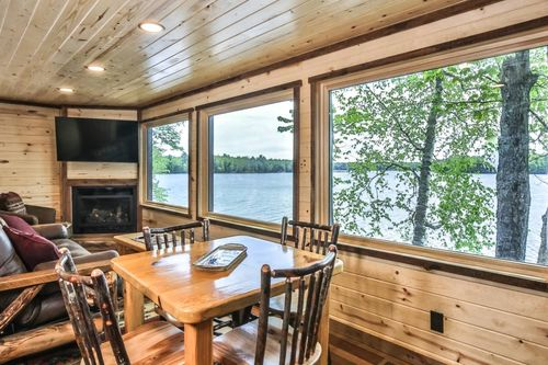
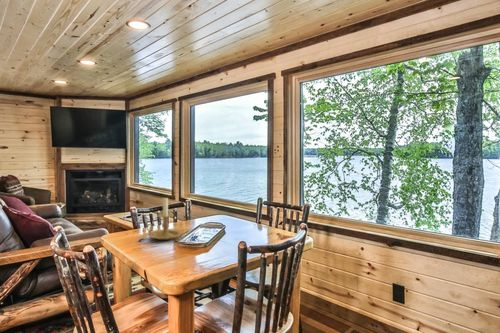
+ candle holder (165, 217)
